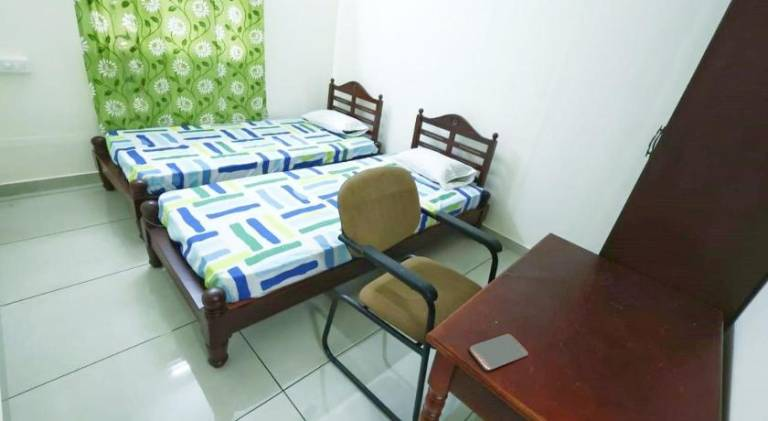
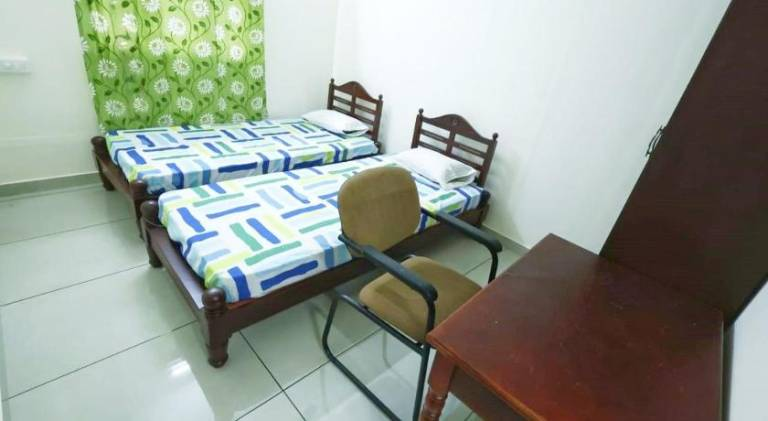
- smartphone (499, 351)
